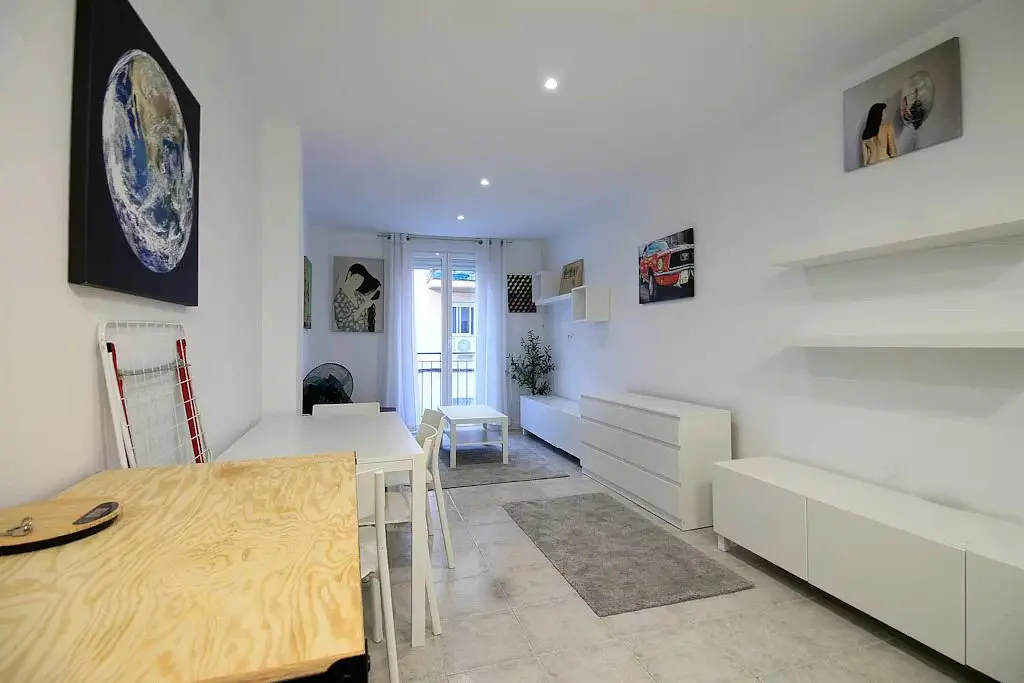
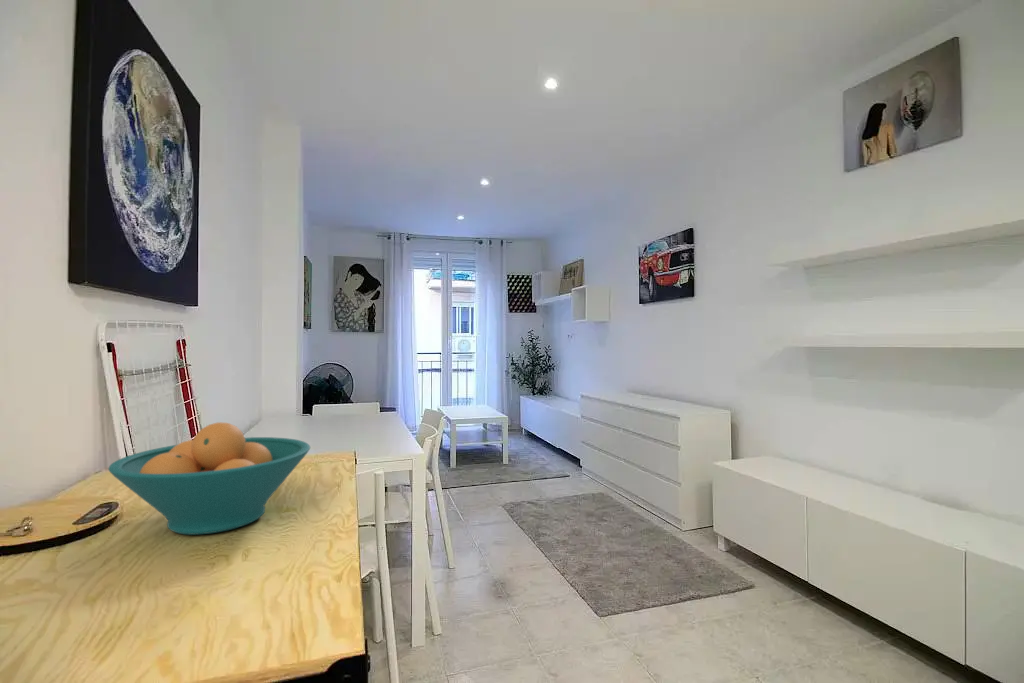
+ fruit bowl (218, 471)
